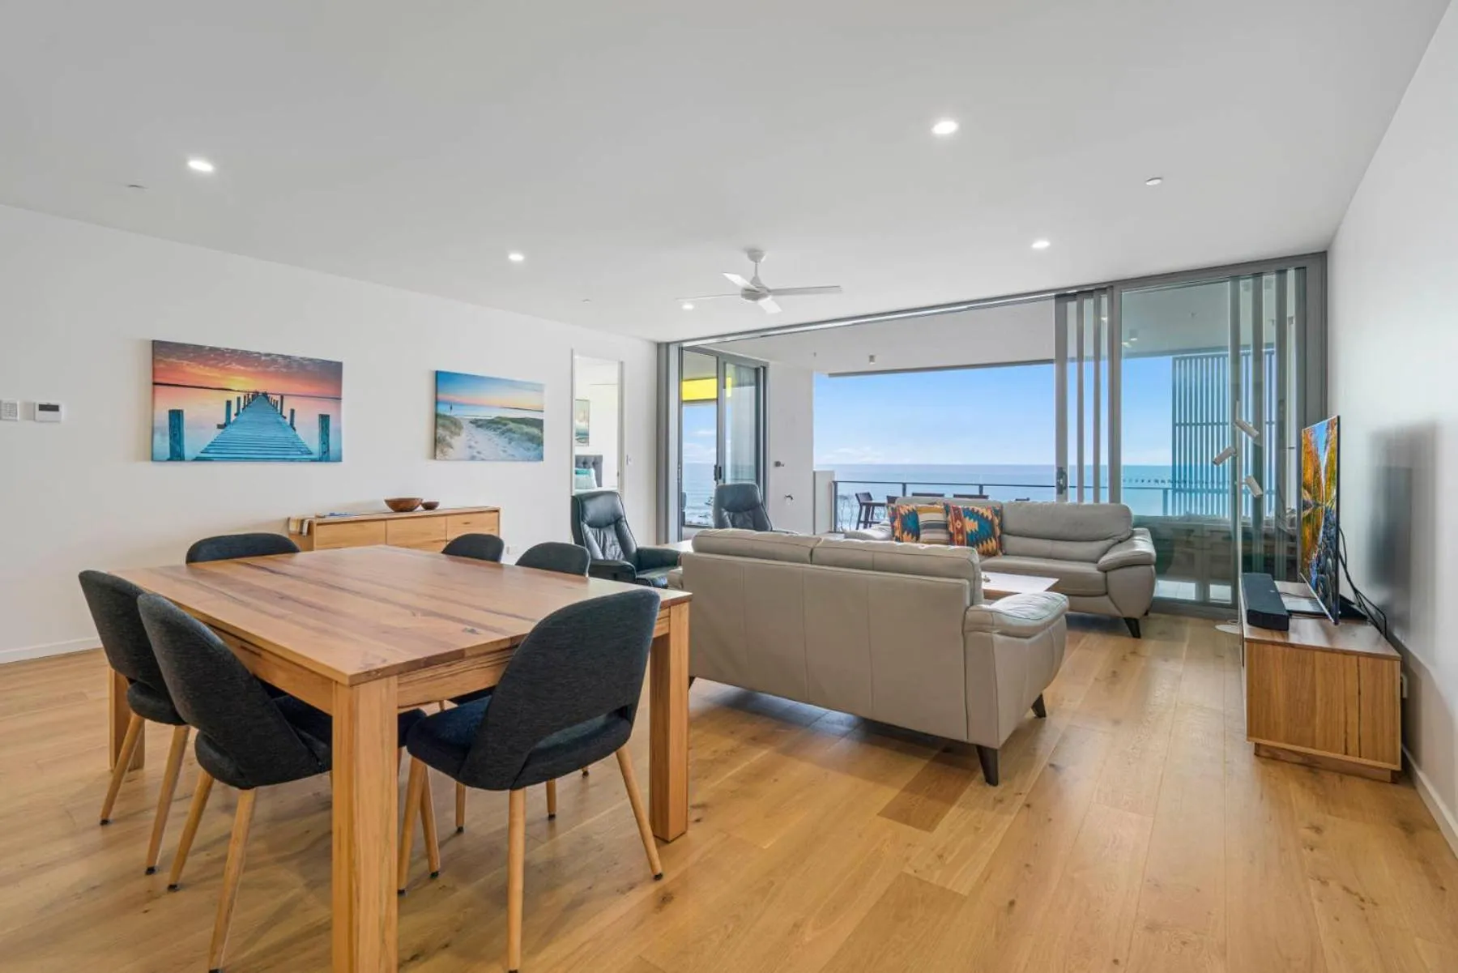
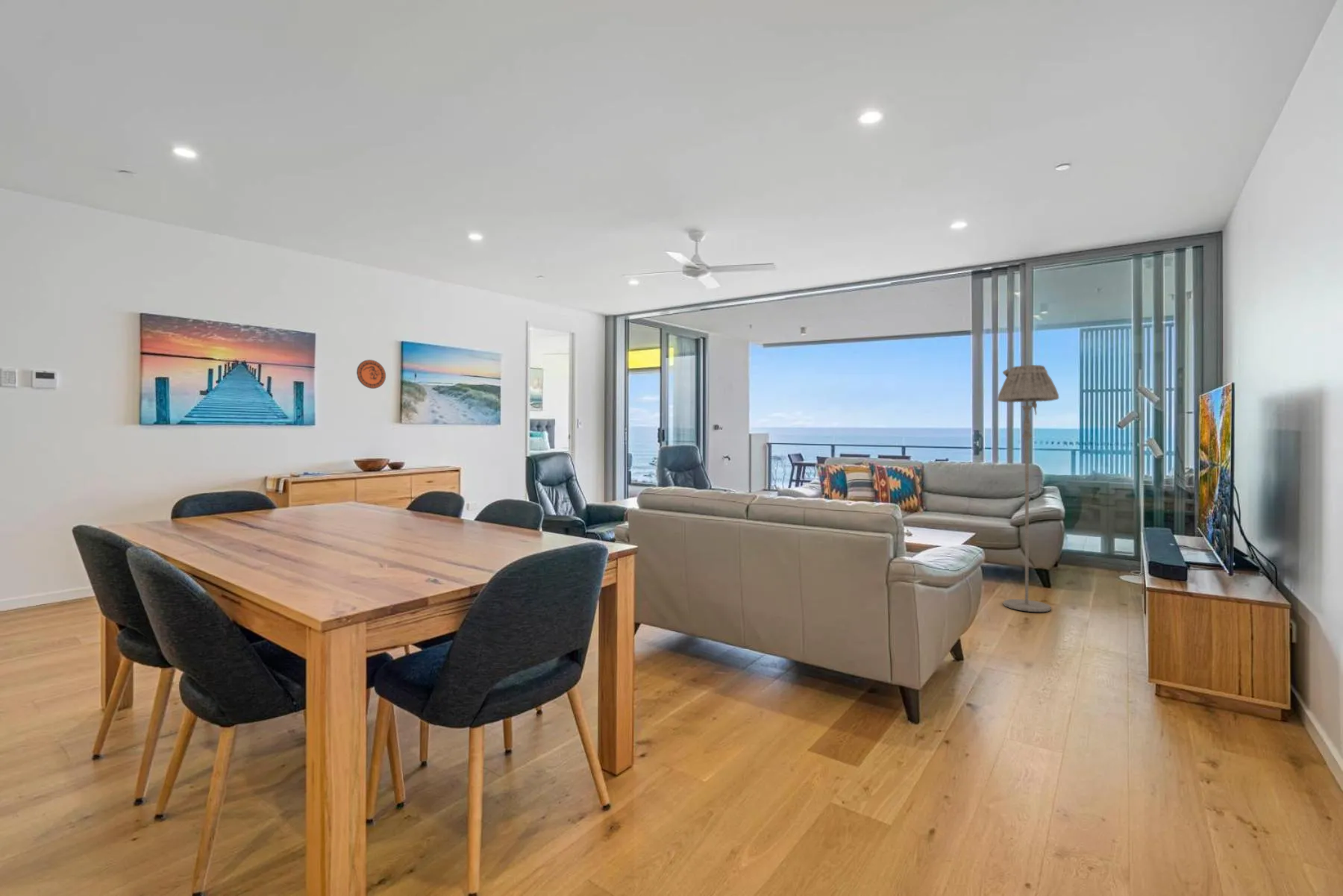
+ decorative plate (371, 374)
+ floor lamp (1027, 486)
